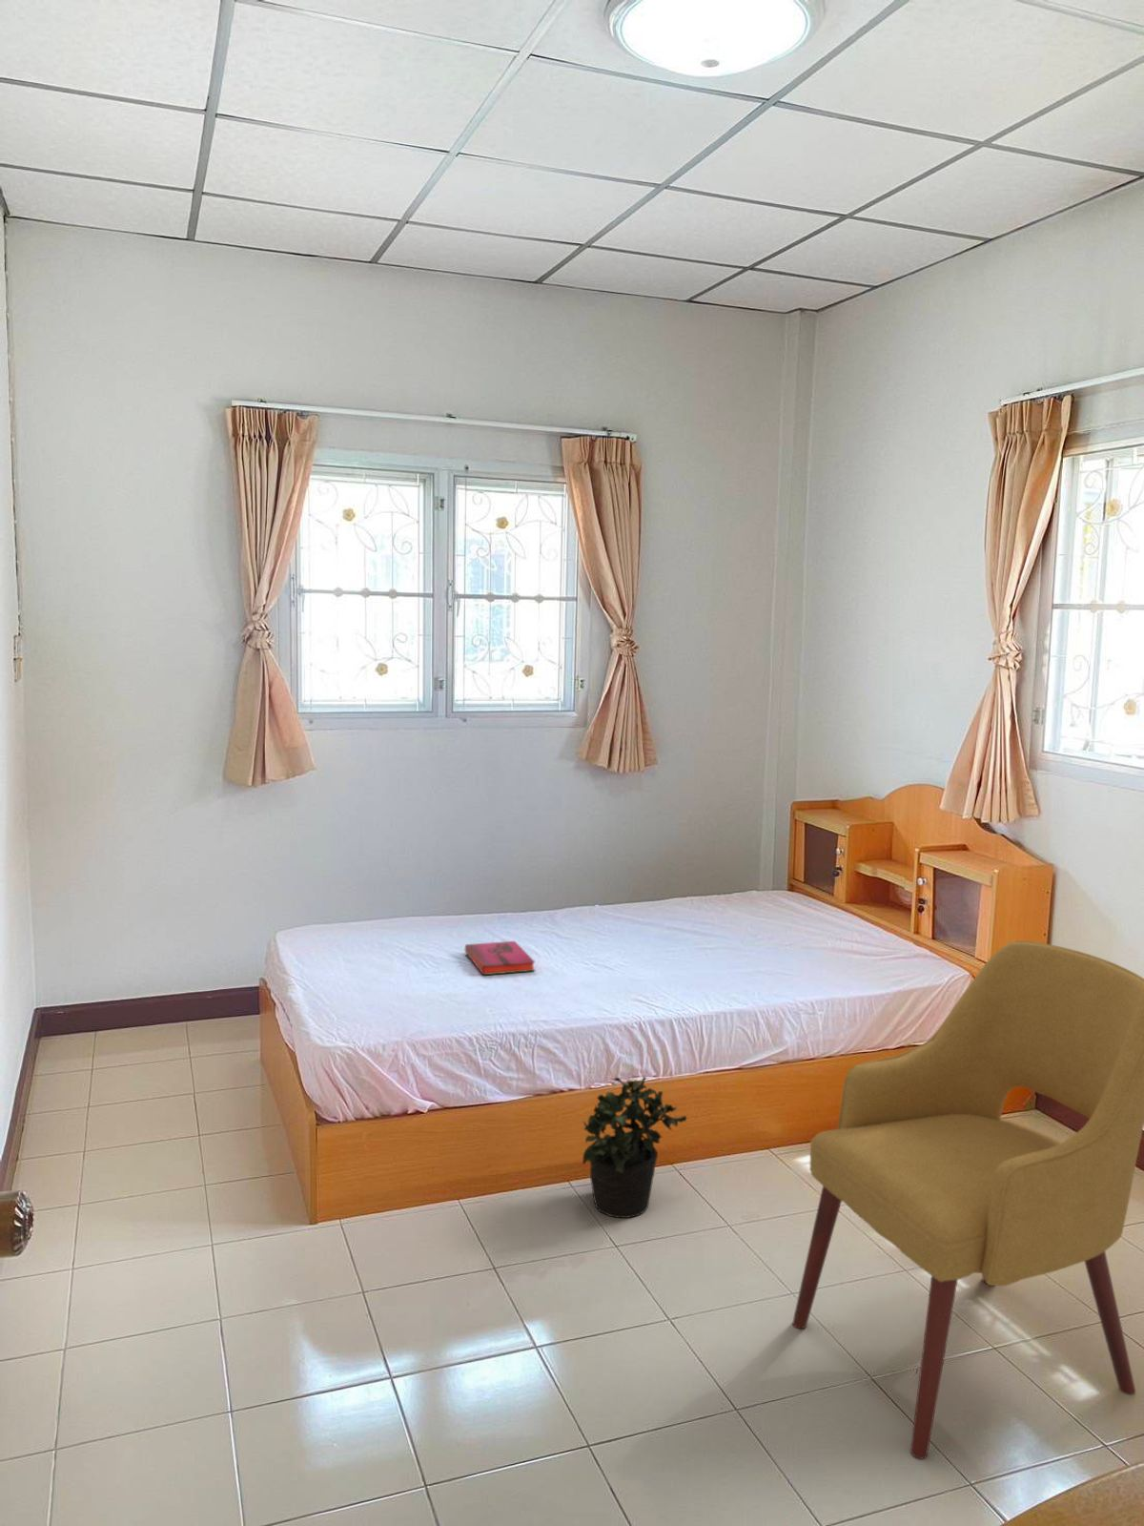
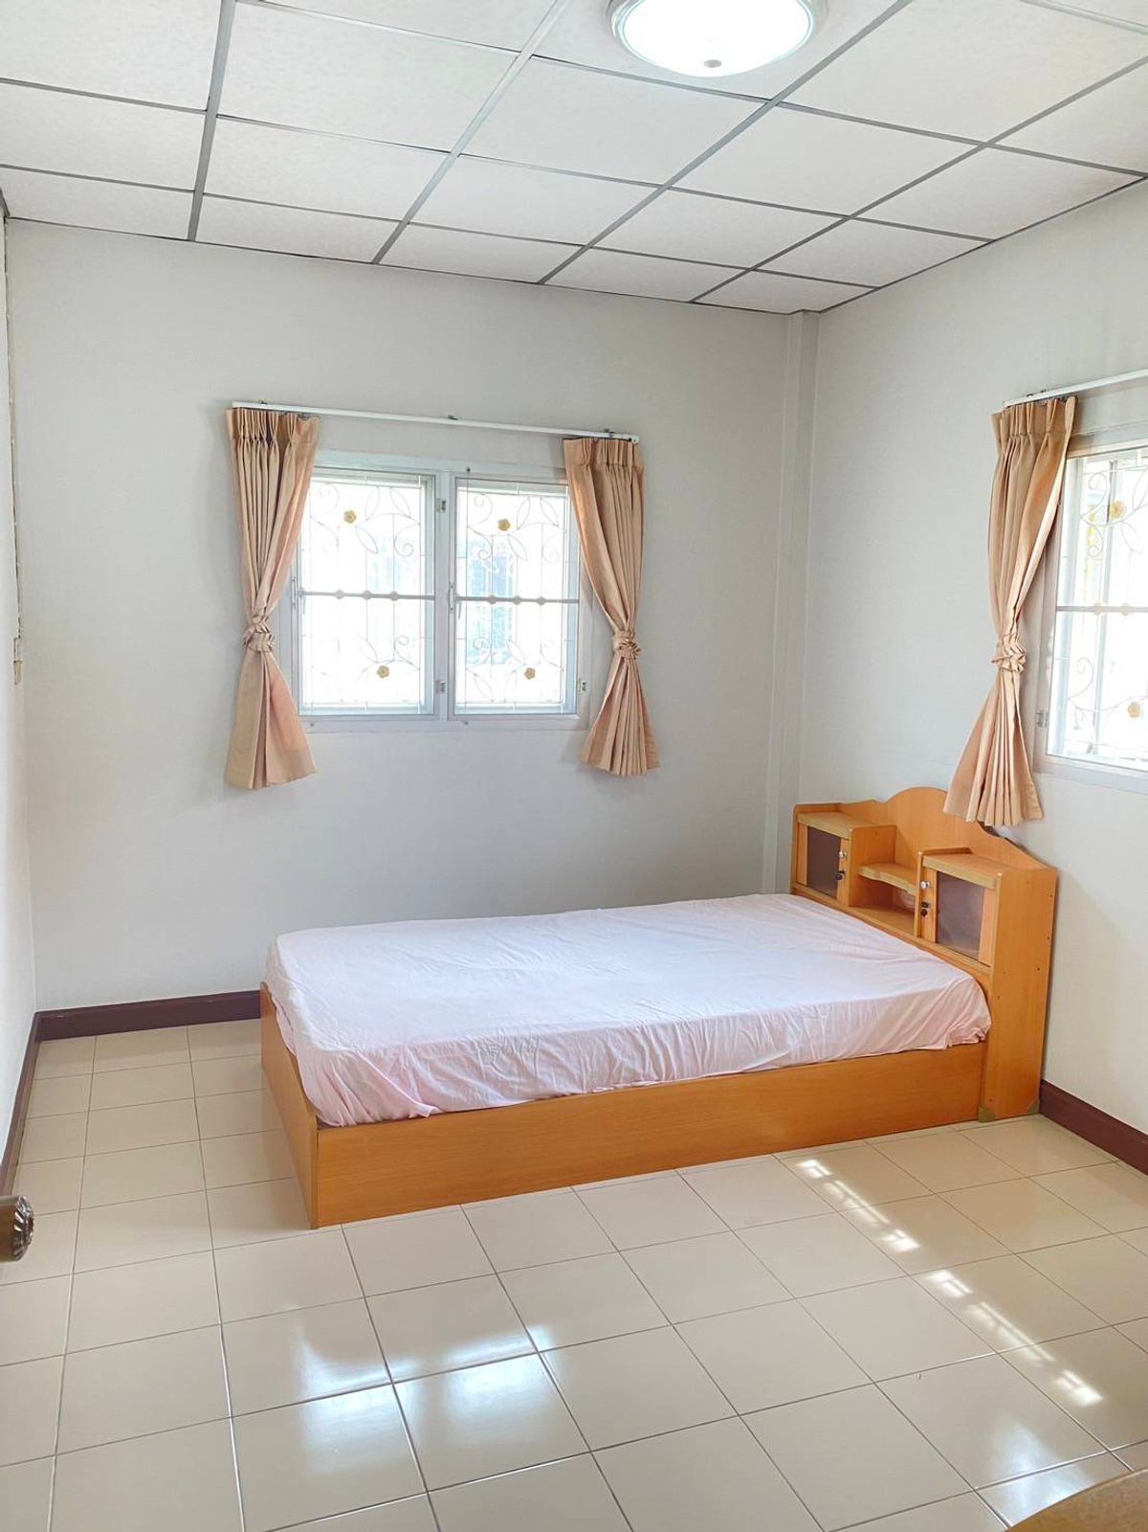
- chair (981, 1167)
- hardback book (499, 956)
- potted plant (630, 1141)
